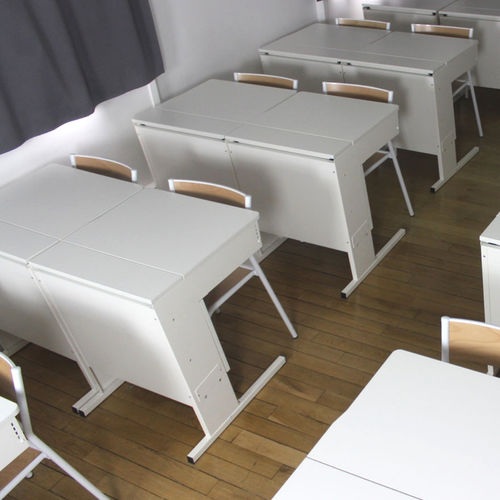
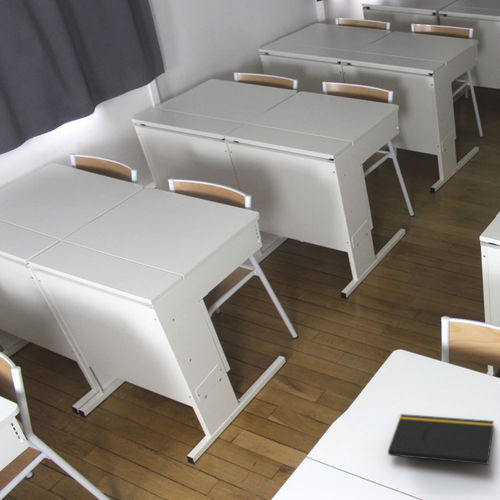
+ notepad (441, 438)
